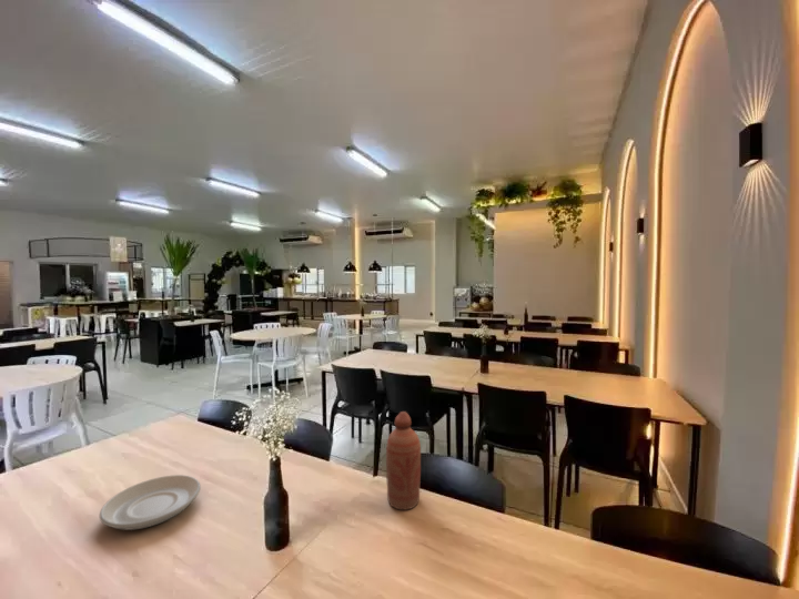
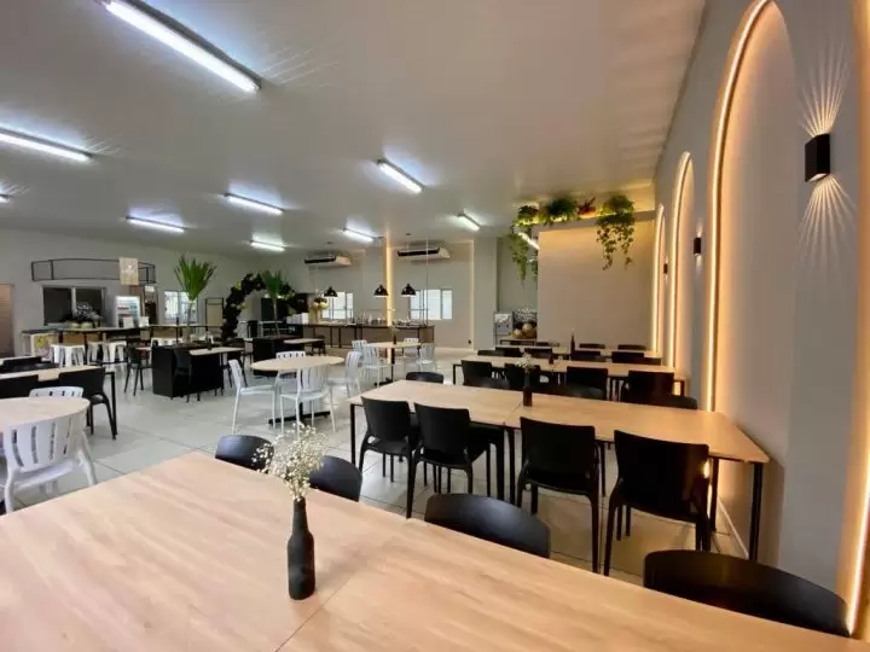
- bottle (403, 456)
- plate (153, 502)
